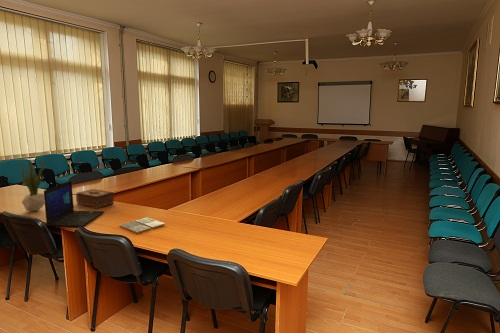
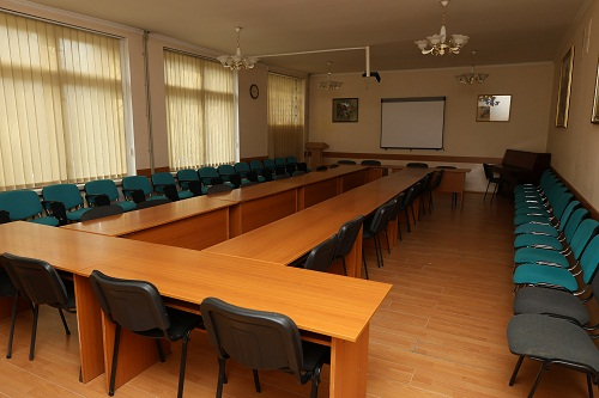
- tissue box (95, 198)
- potted plant (32, 184)
- drink coaster (142, 224)
- laptop (72, 202)
